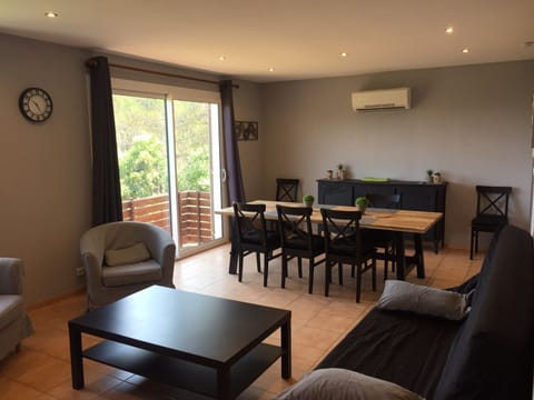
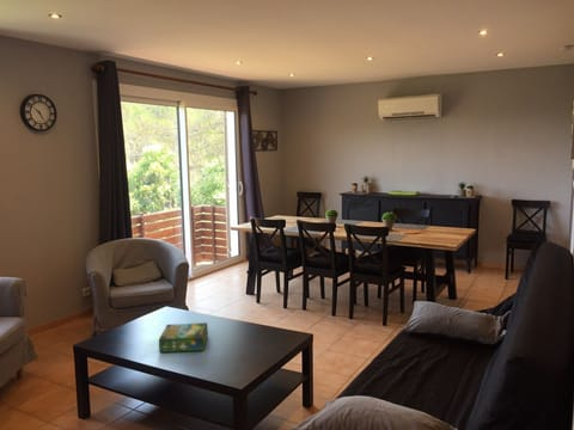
+ board game (184, 337)
